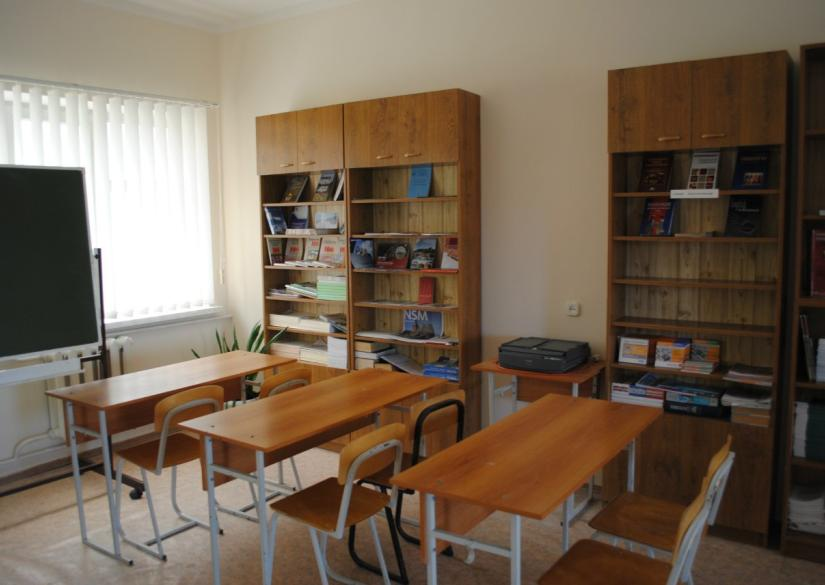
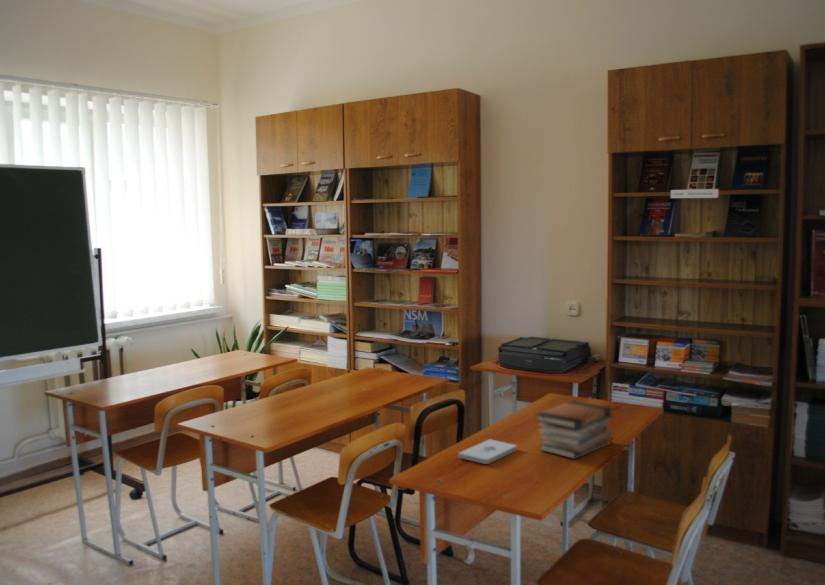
+ book stack (574, 428)
+ notepad (488, 451)
